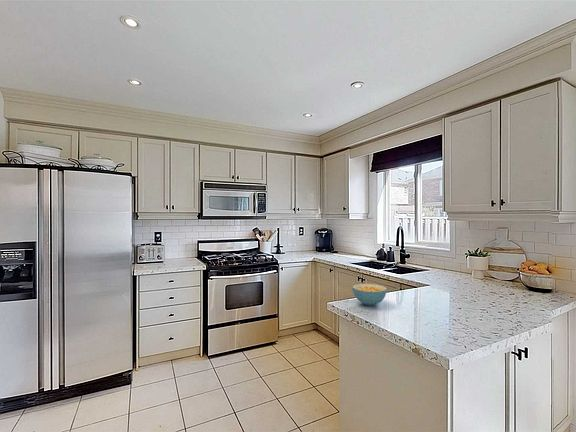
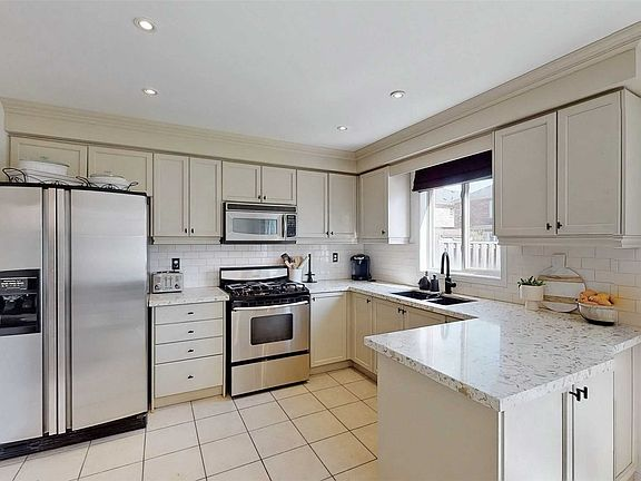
- cereal bowl (369, 295)
